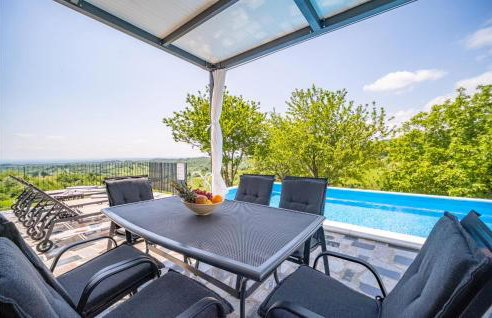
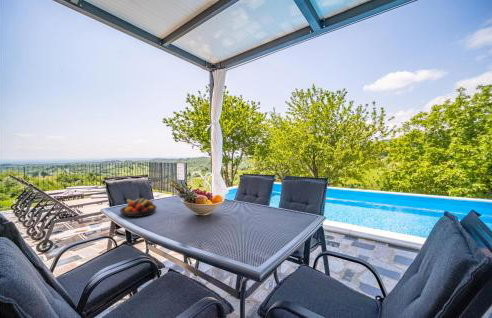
+ fruit bowl (138, 206)
